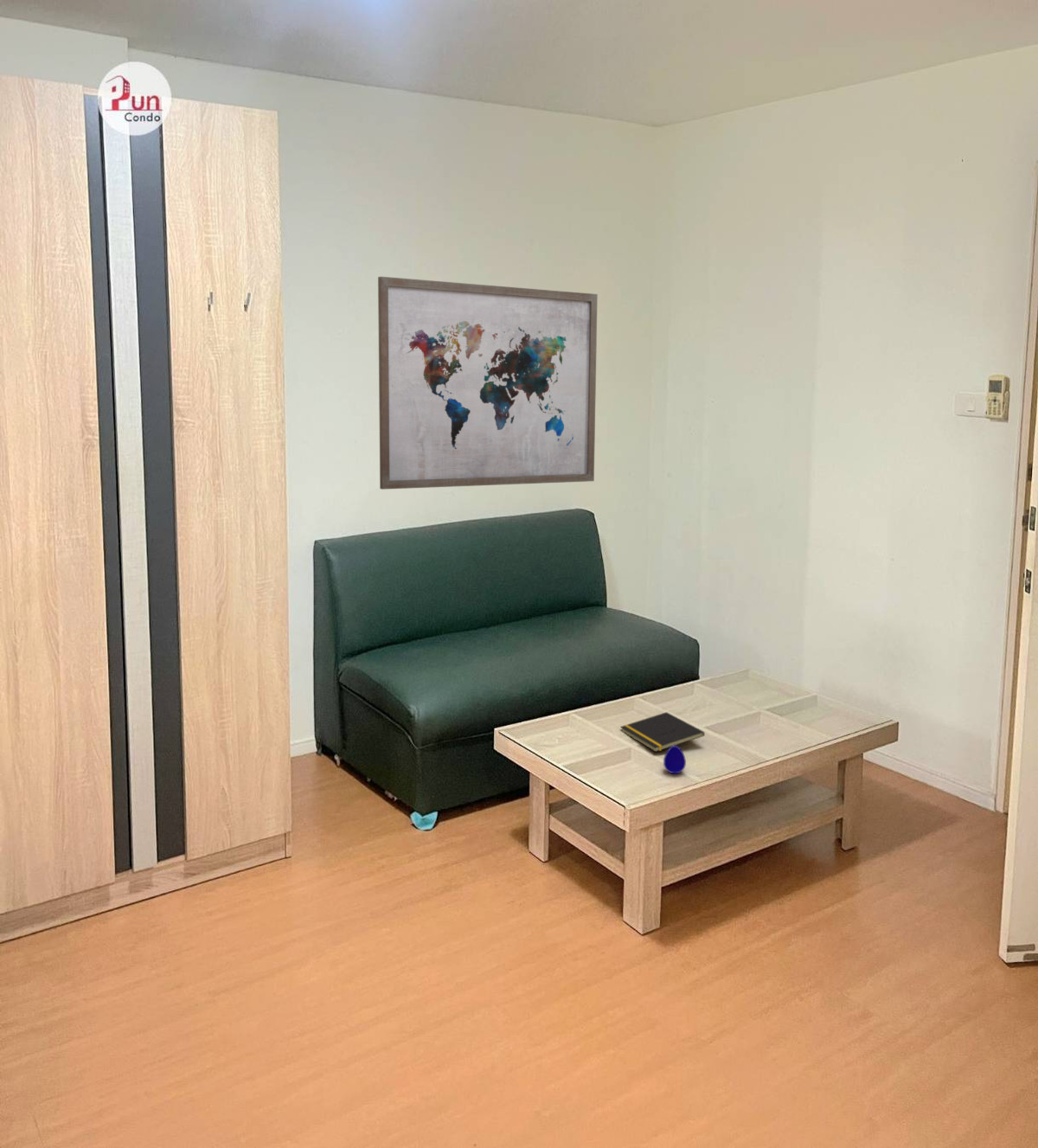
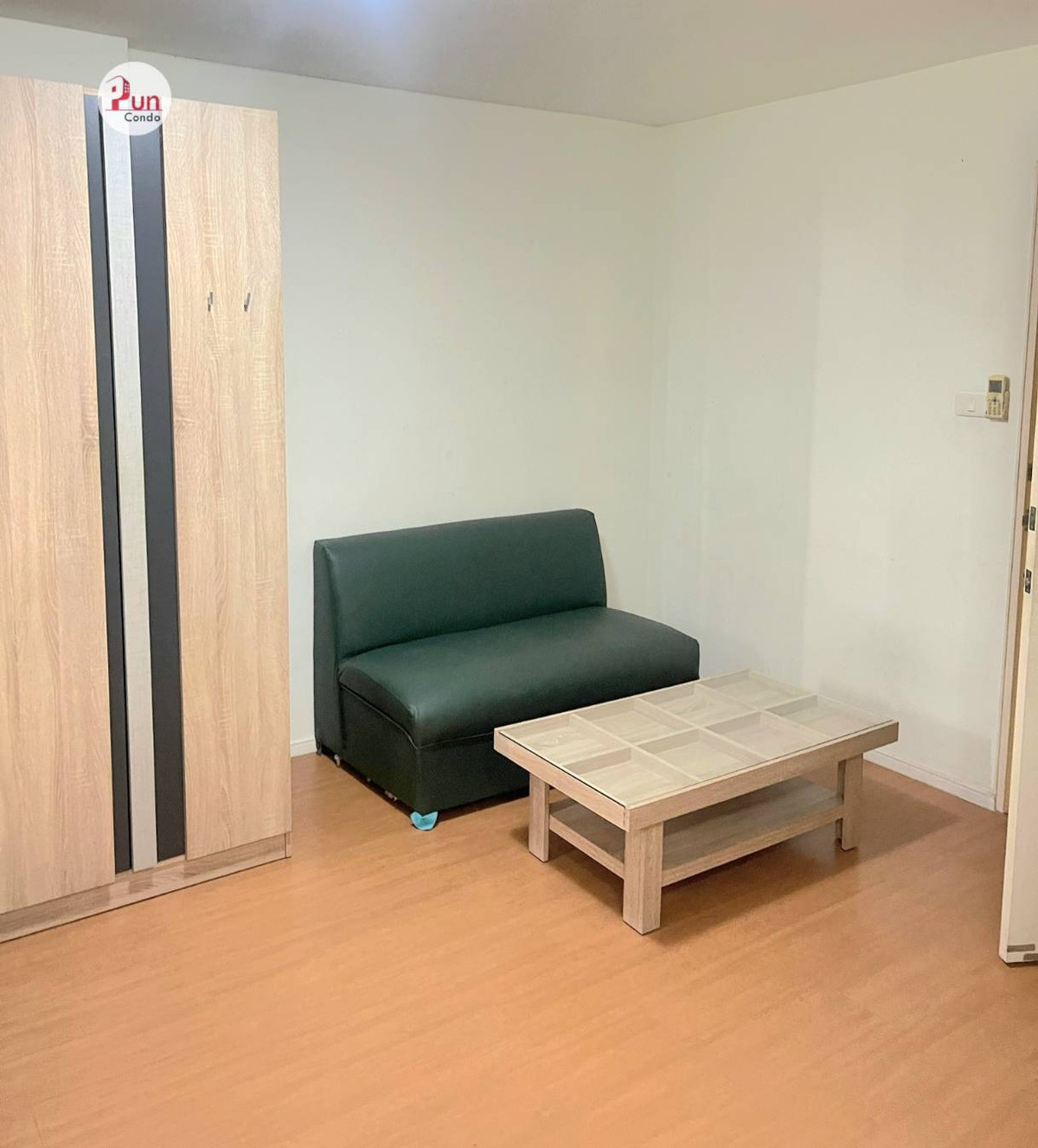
- decorative egg (674, 759)
- notepad (661, 731)
- wall art (494, 387)
